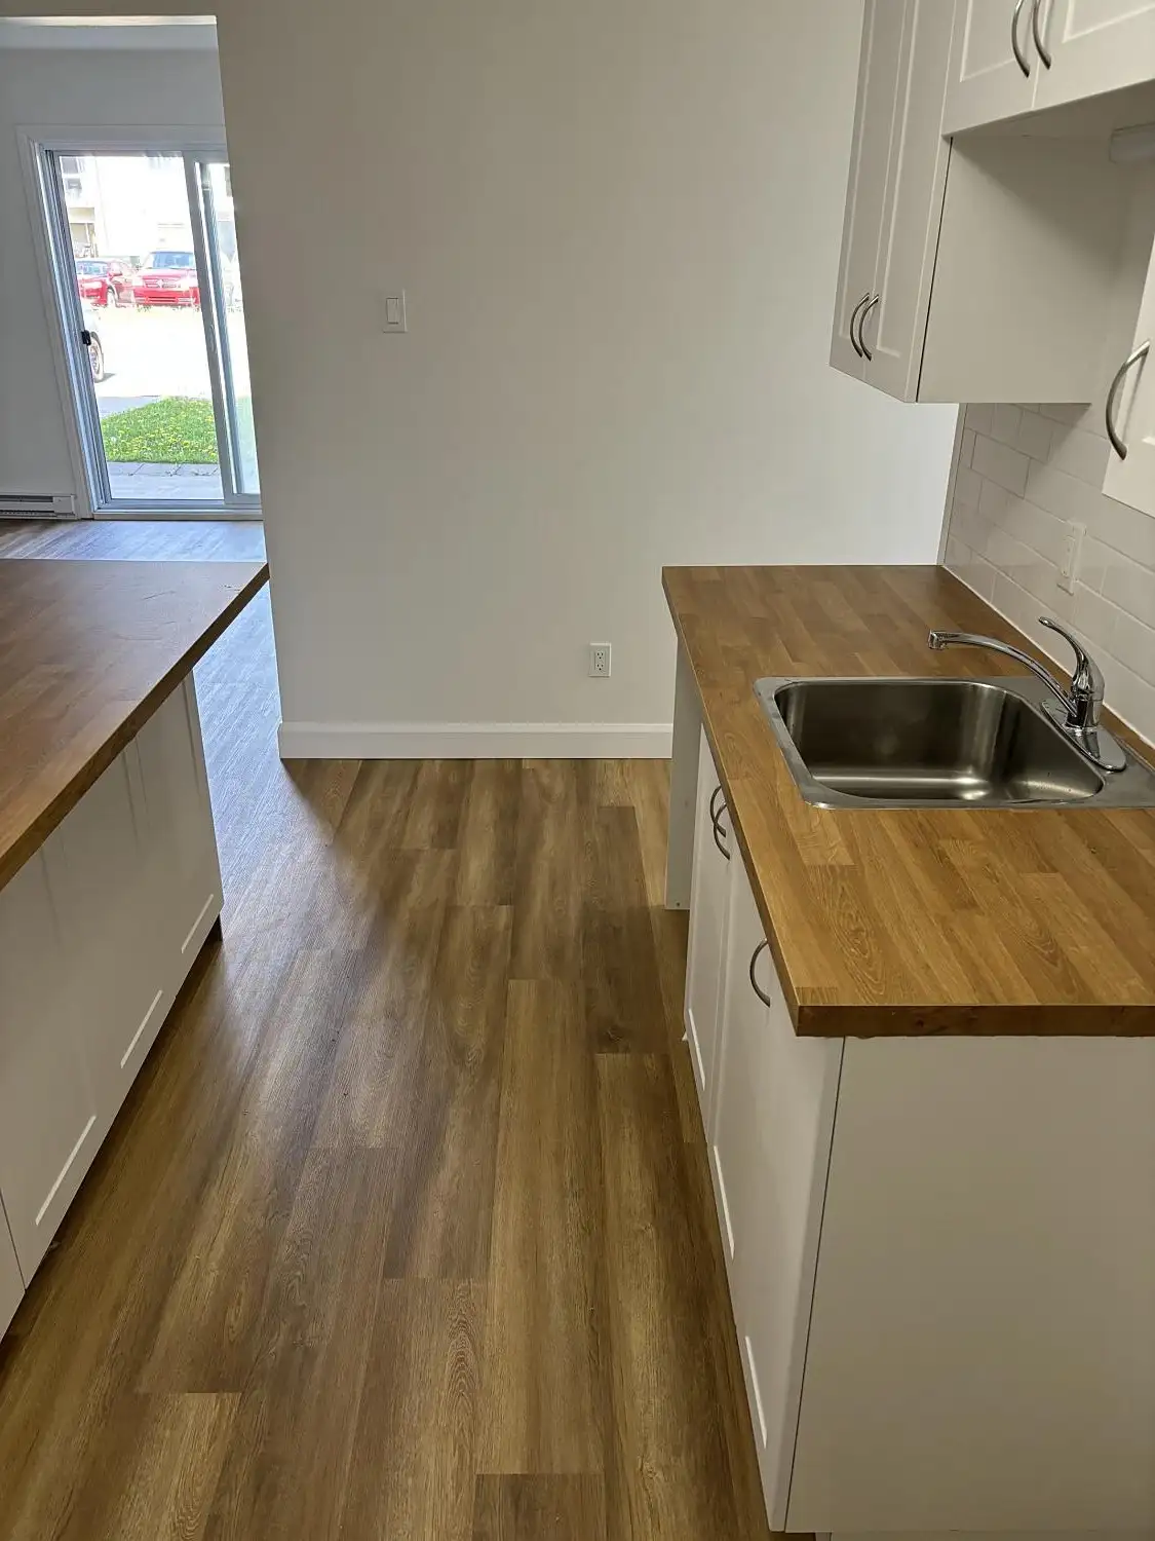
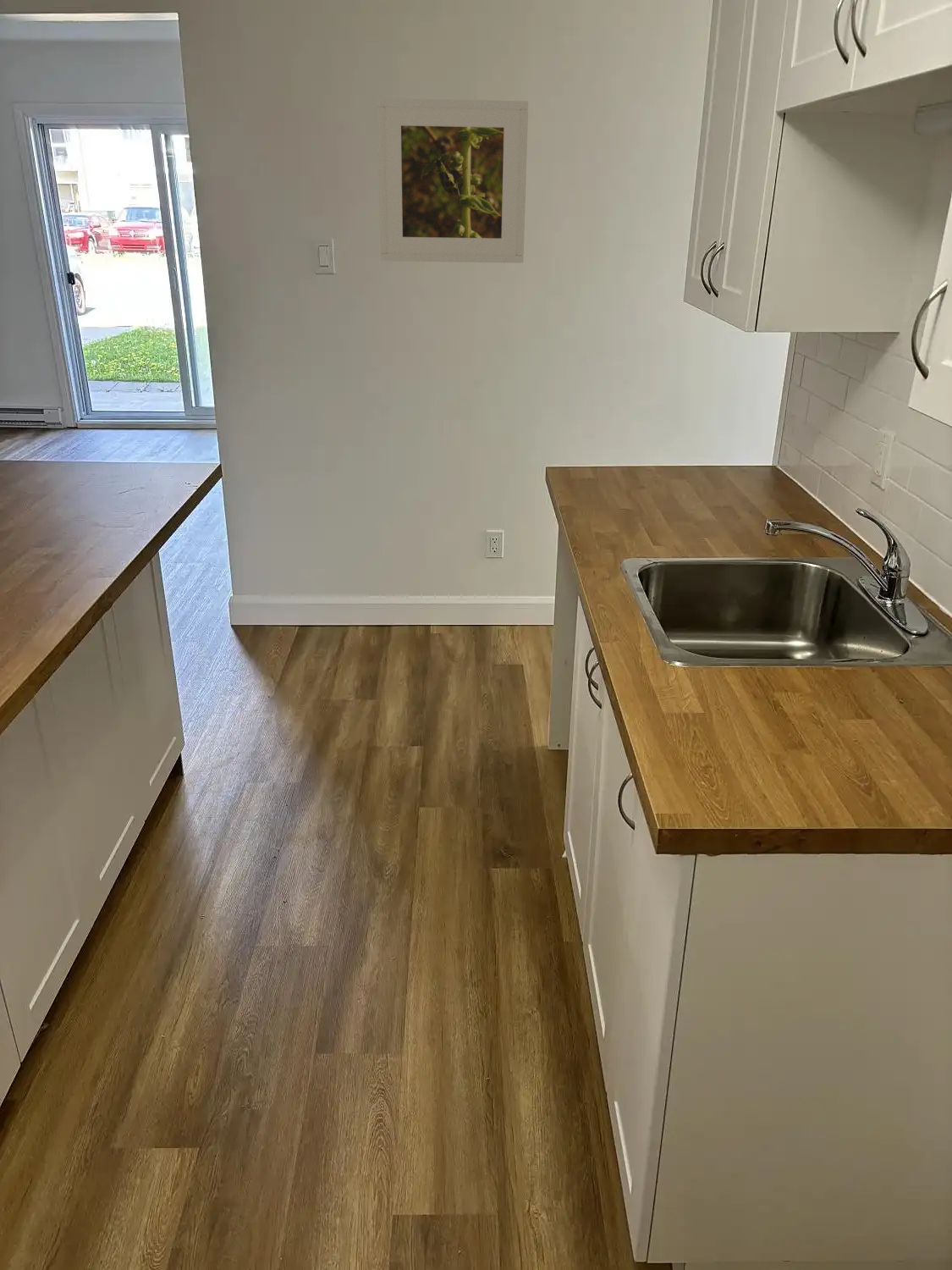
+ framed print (452, 183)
